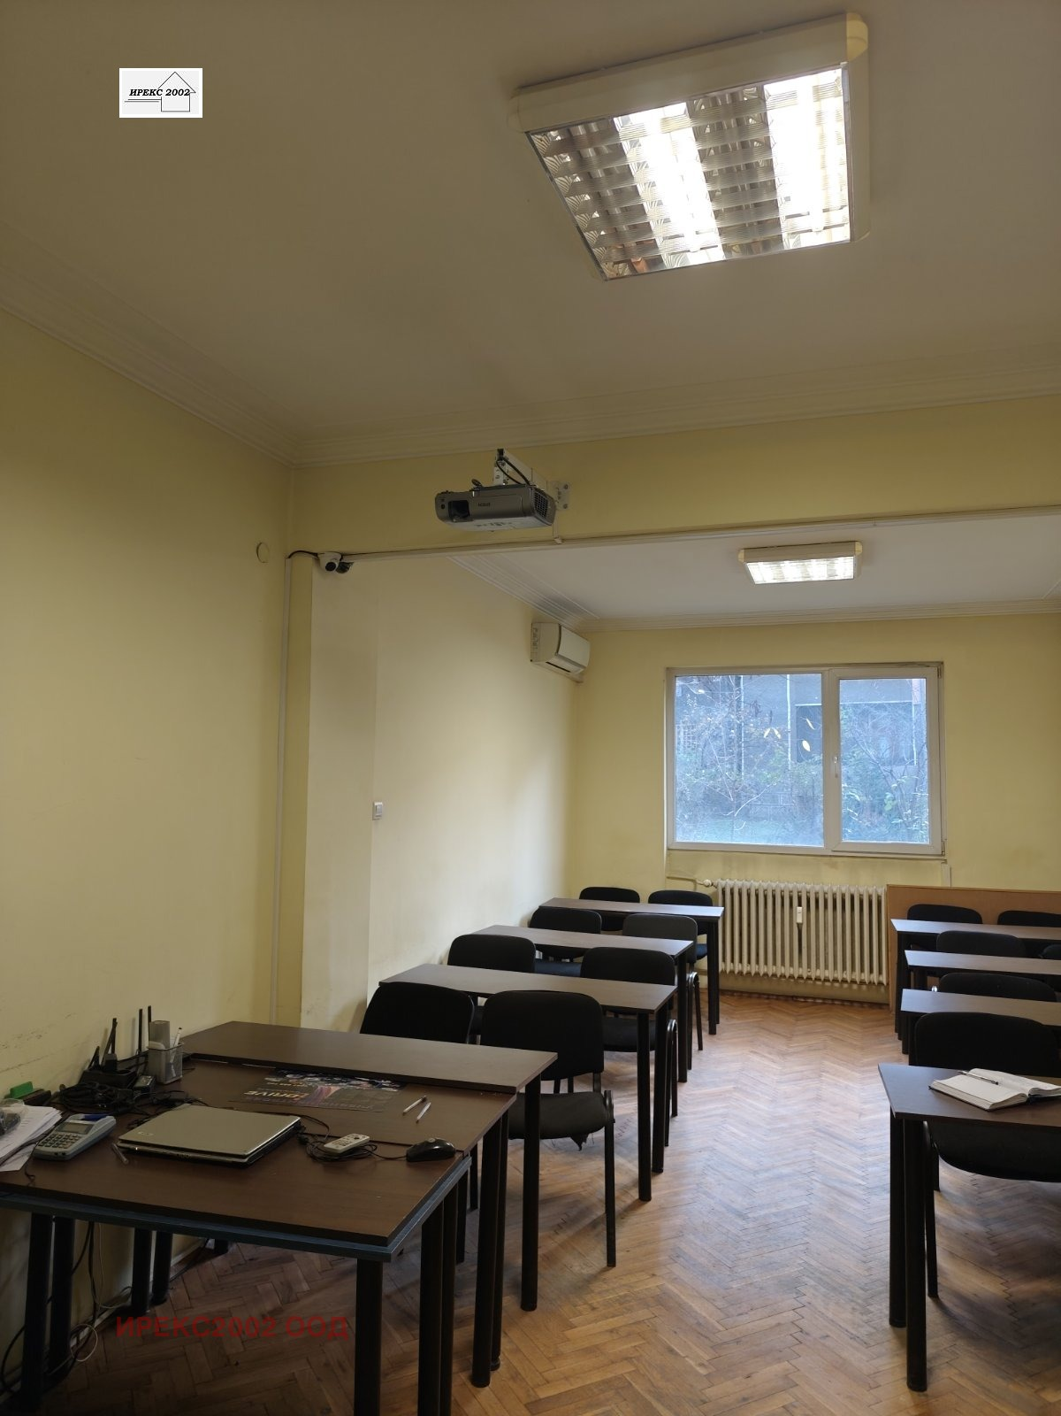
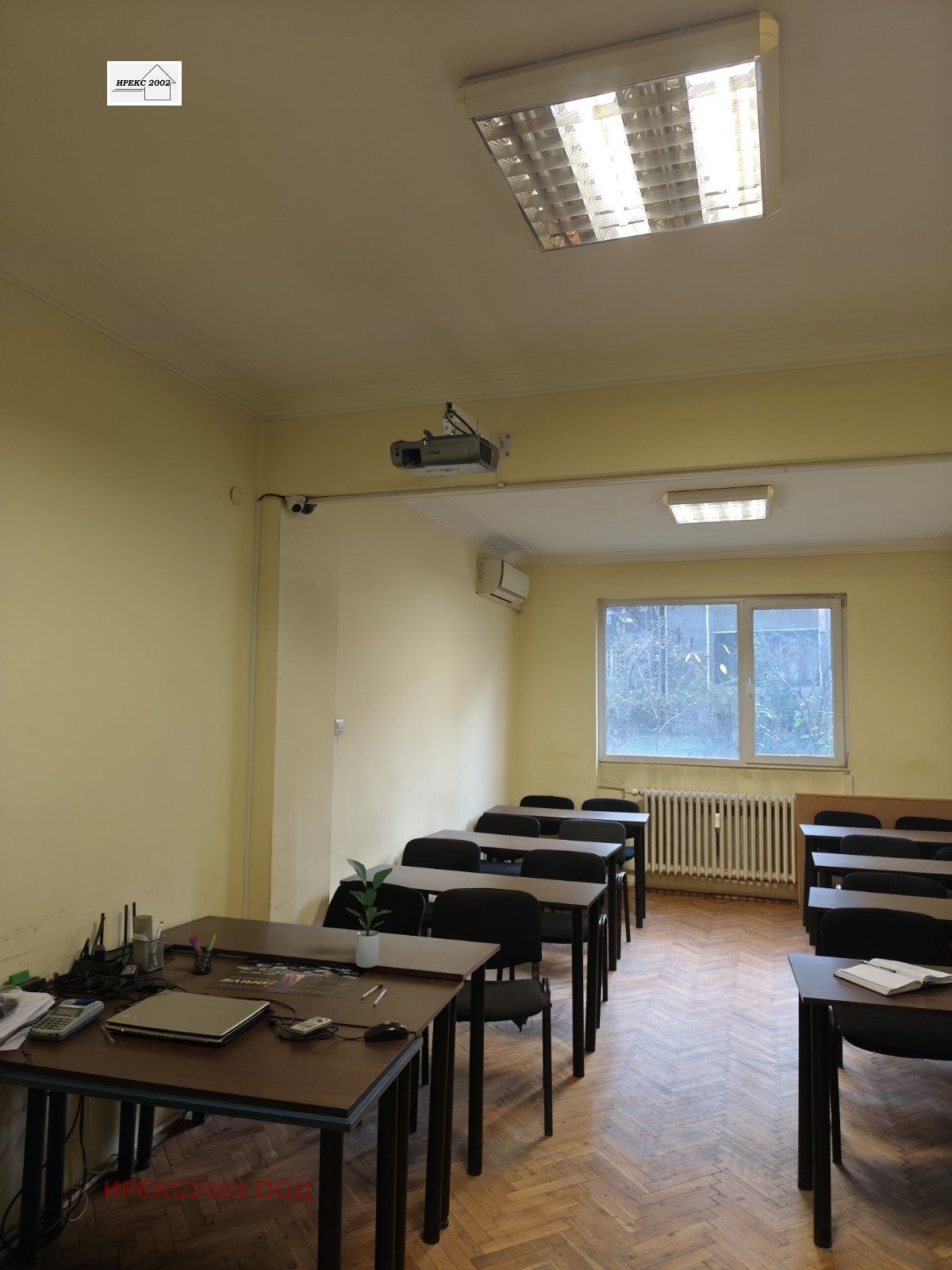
+ pen holder (203, 952)
+ potted plant (369, 912)
